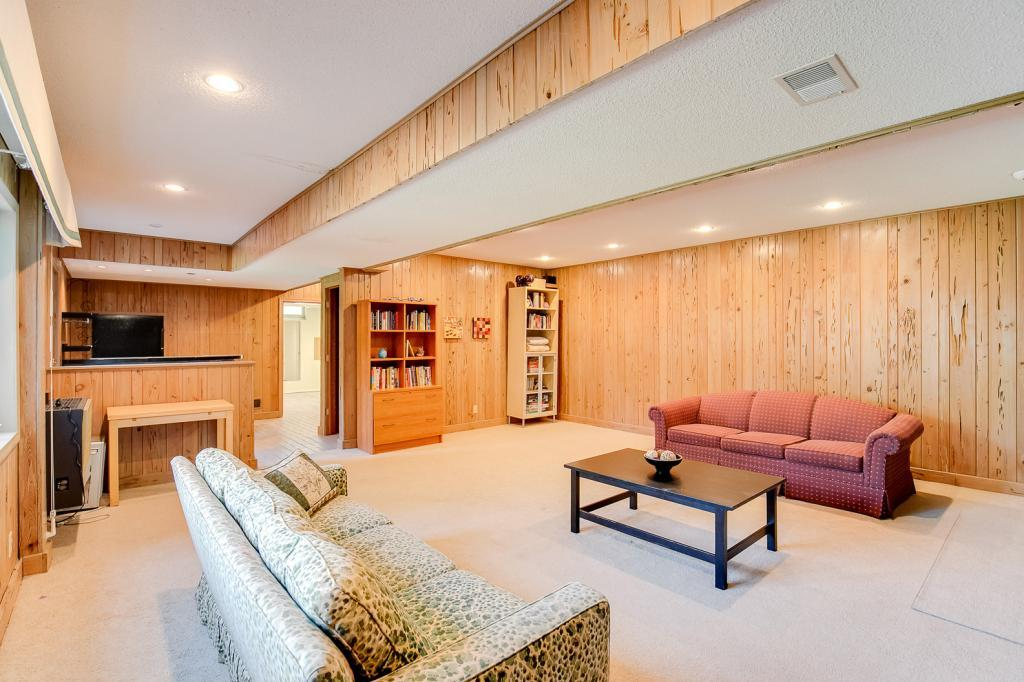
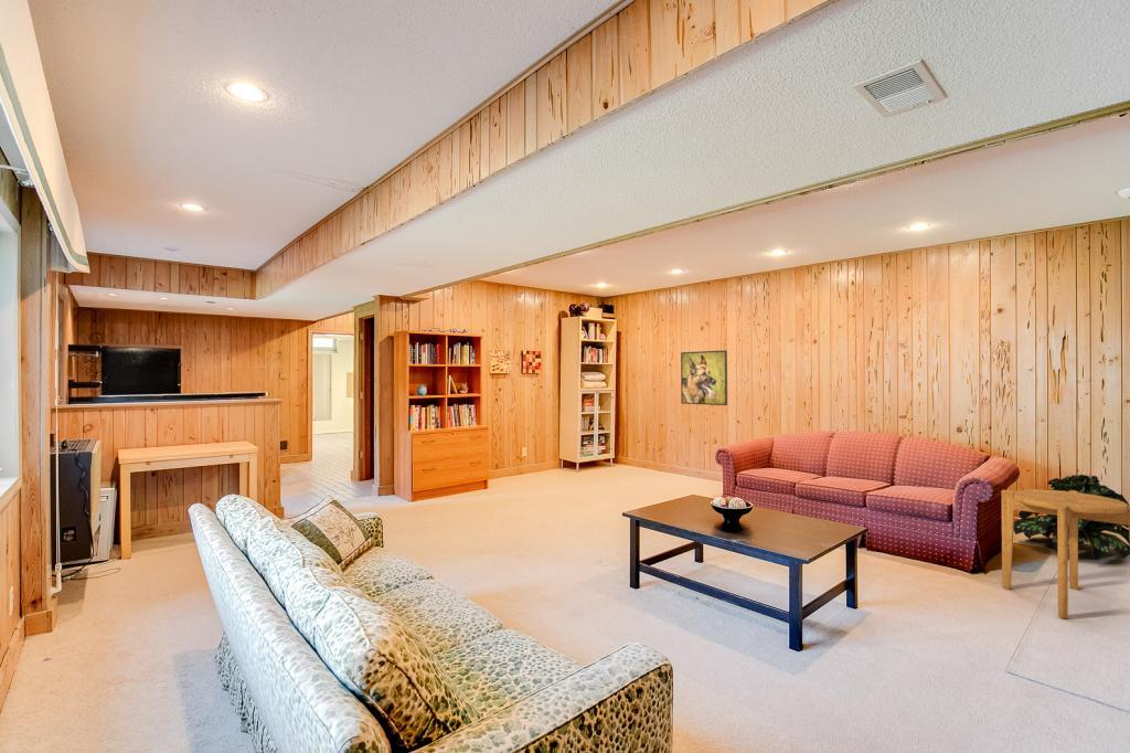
+ side table (1067, 550)
+ potted plant (1078, 519)
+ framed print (703, 378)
